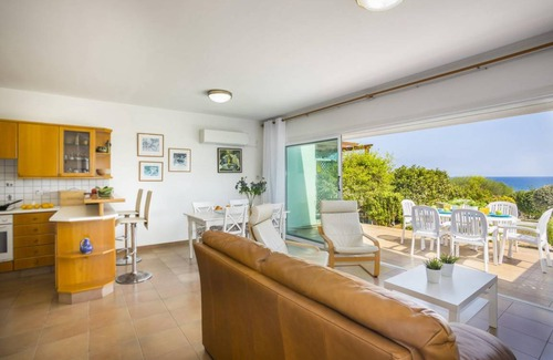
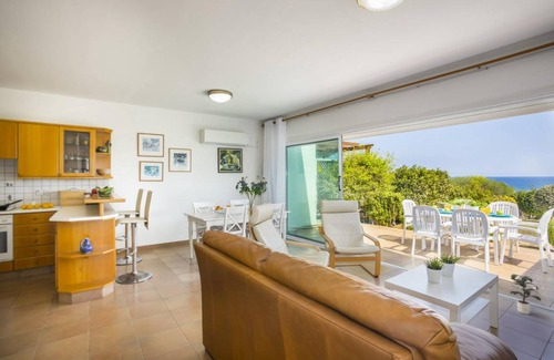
+ potted plant (526, 294)
